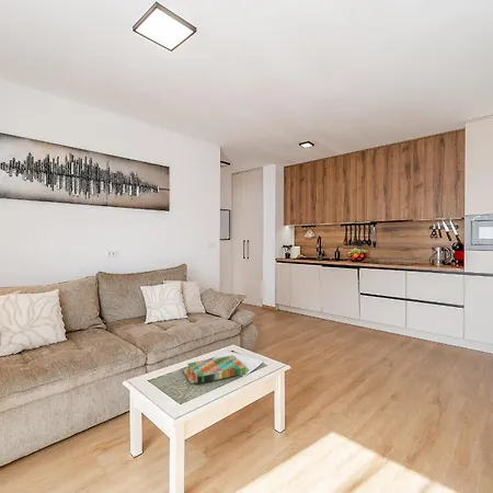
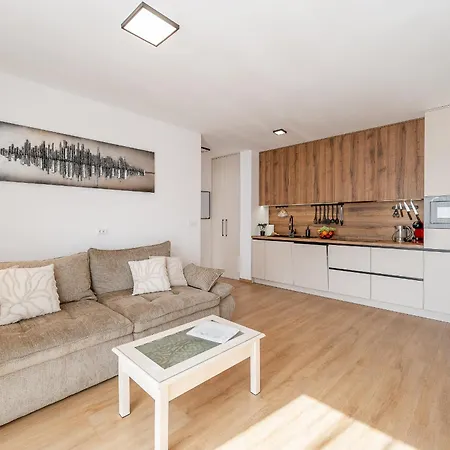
- board game (216, 368)
